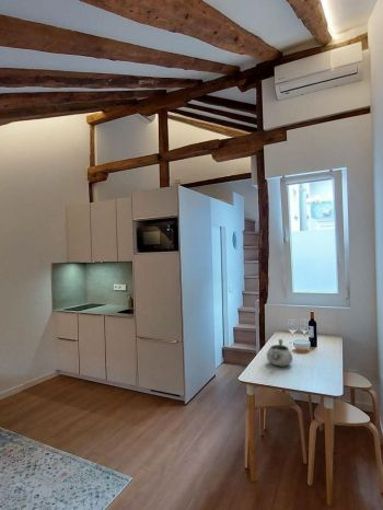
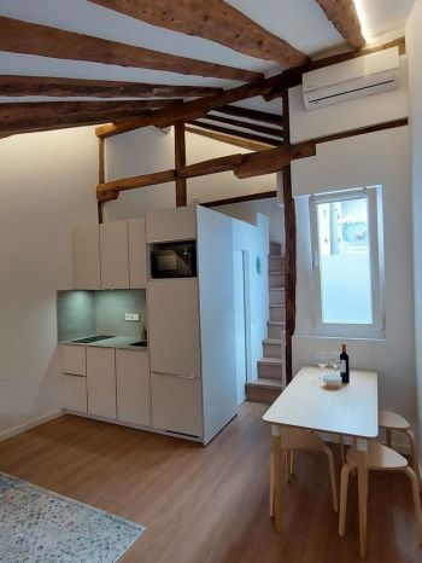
- decorative bowl (279, 353)
